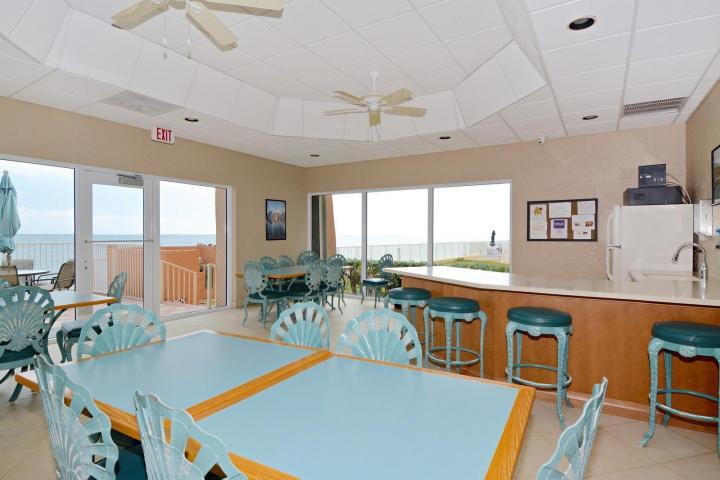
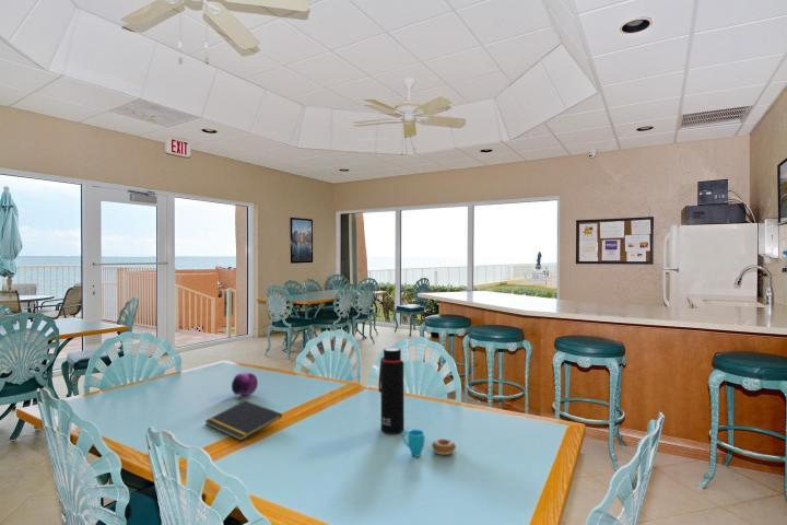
+ water bottle (390, 388)
+ fruit (244, 384)
+ notepad (243, 419)
+ cup (433, 442)
